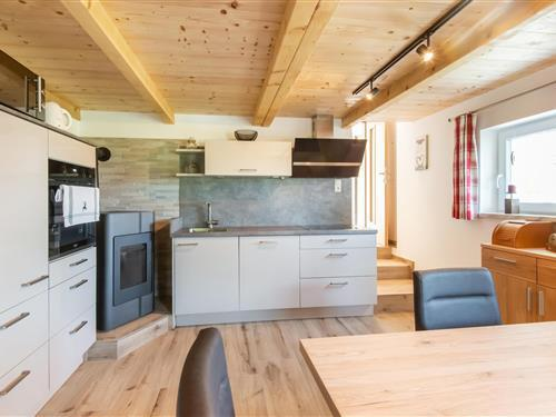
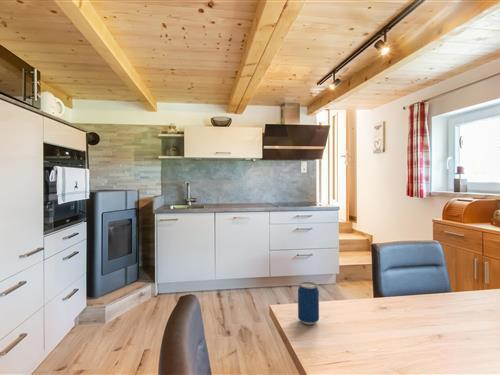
+ beverage can (308, 302)
